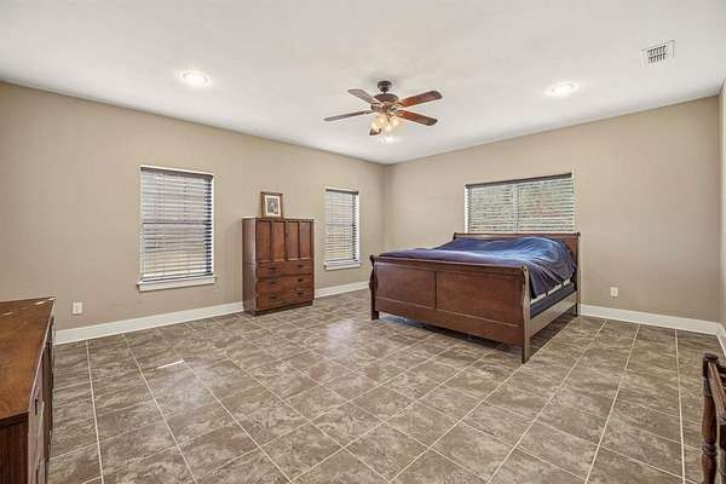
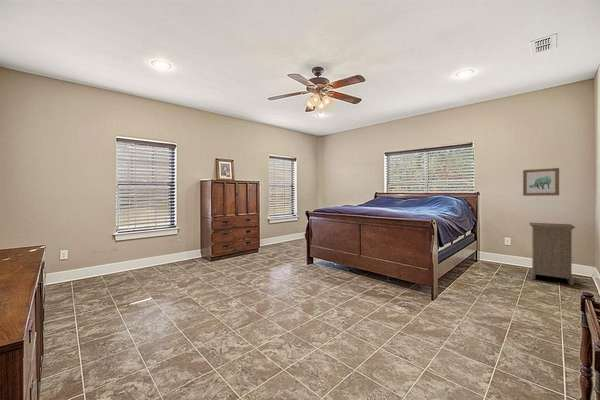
+ wall art (540, 182)
+ nightstand (550, 251)
